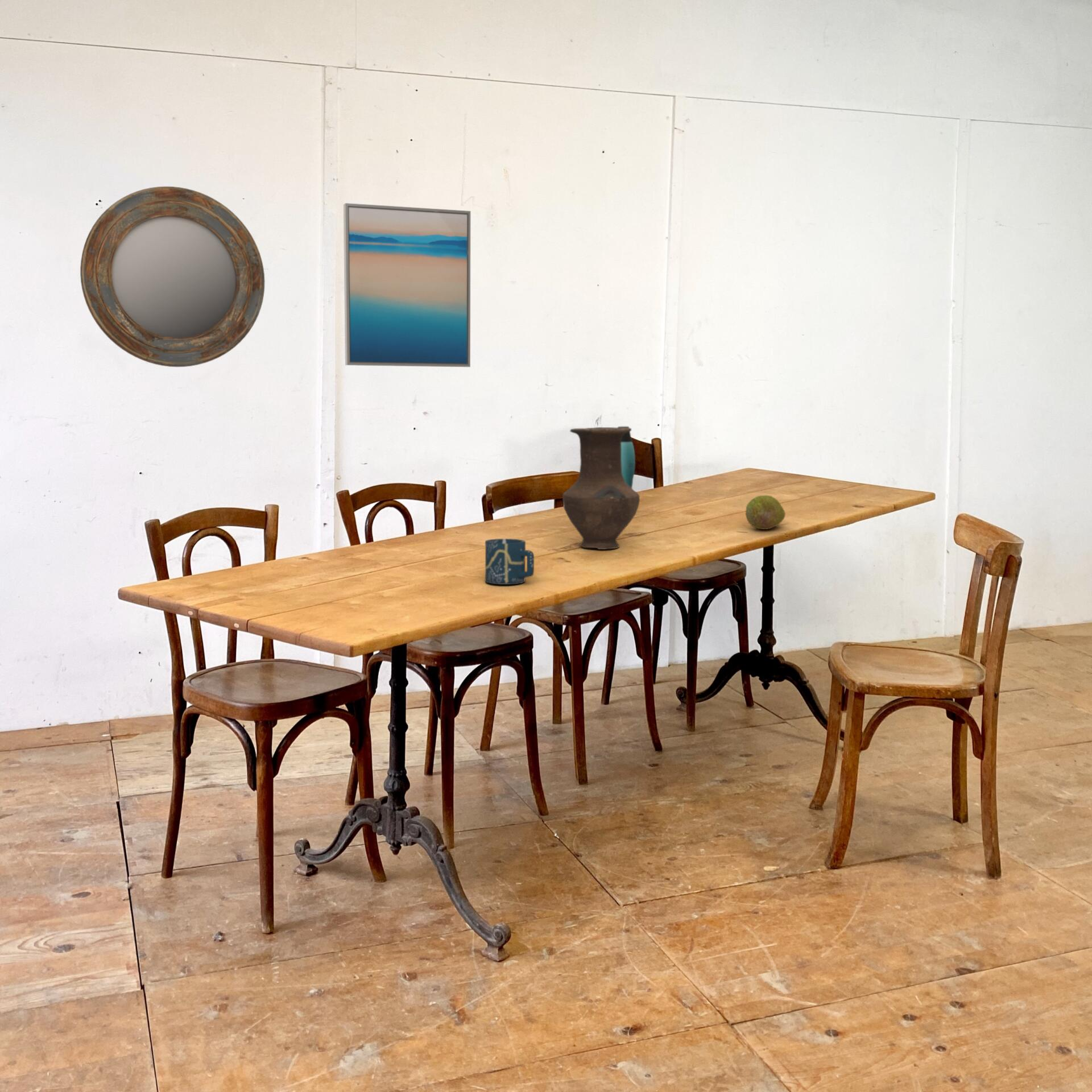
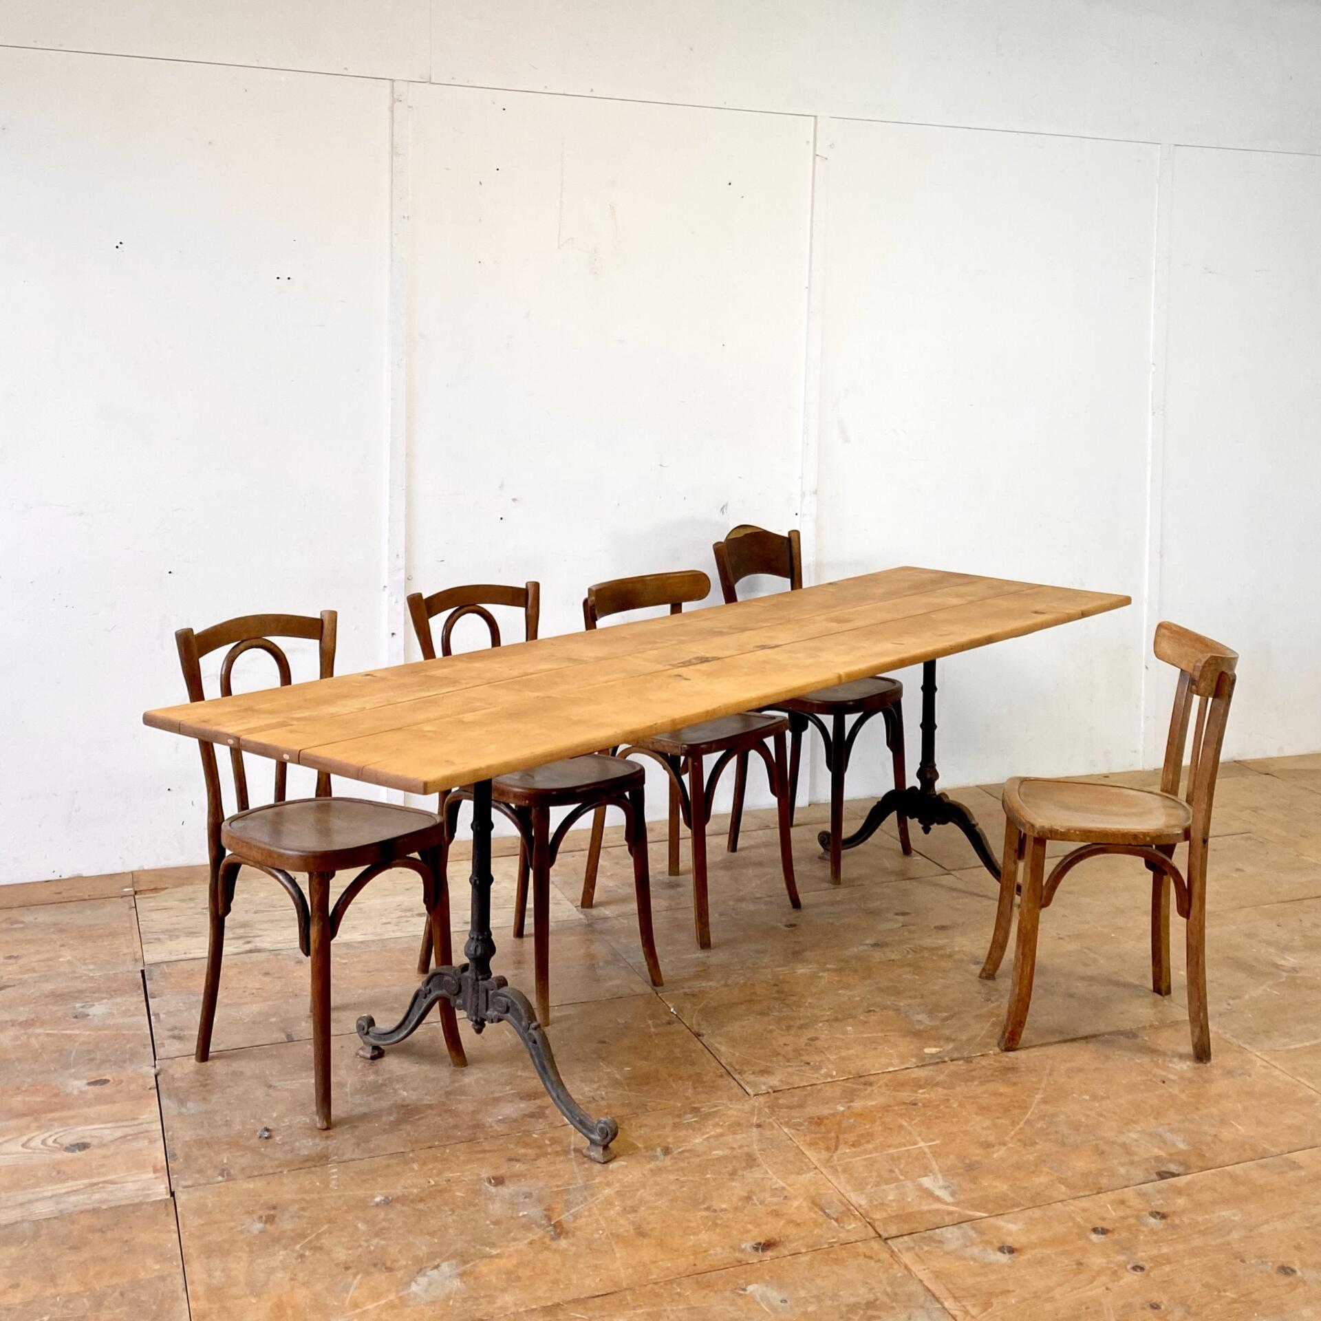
- vase (601, 487)
- fruit (766, 511)
- bottle (623, 469)
- home mirror (175, 278)
- cup (510, 562)
- wall art (408, 287)
